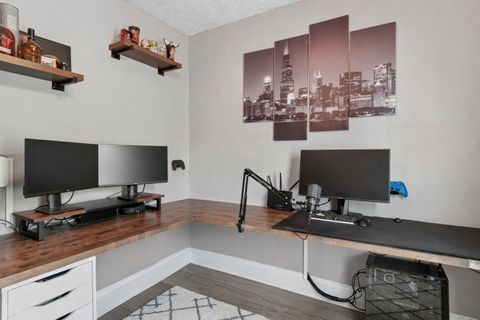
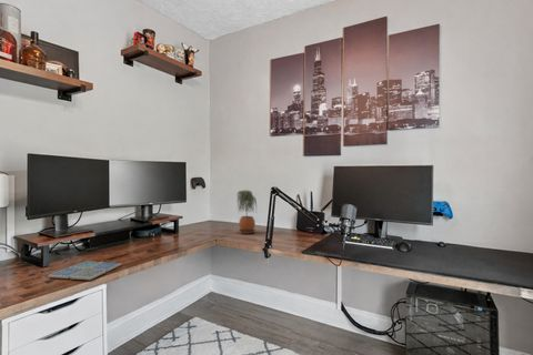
+ potted plant (247, 211)
+ drink coaster (87, 270)
